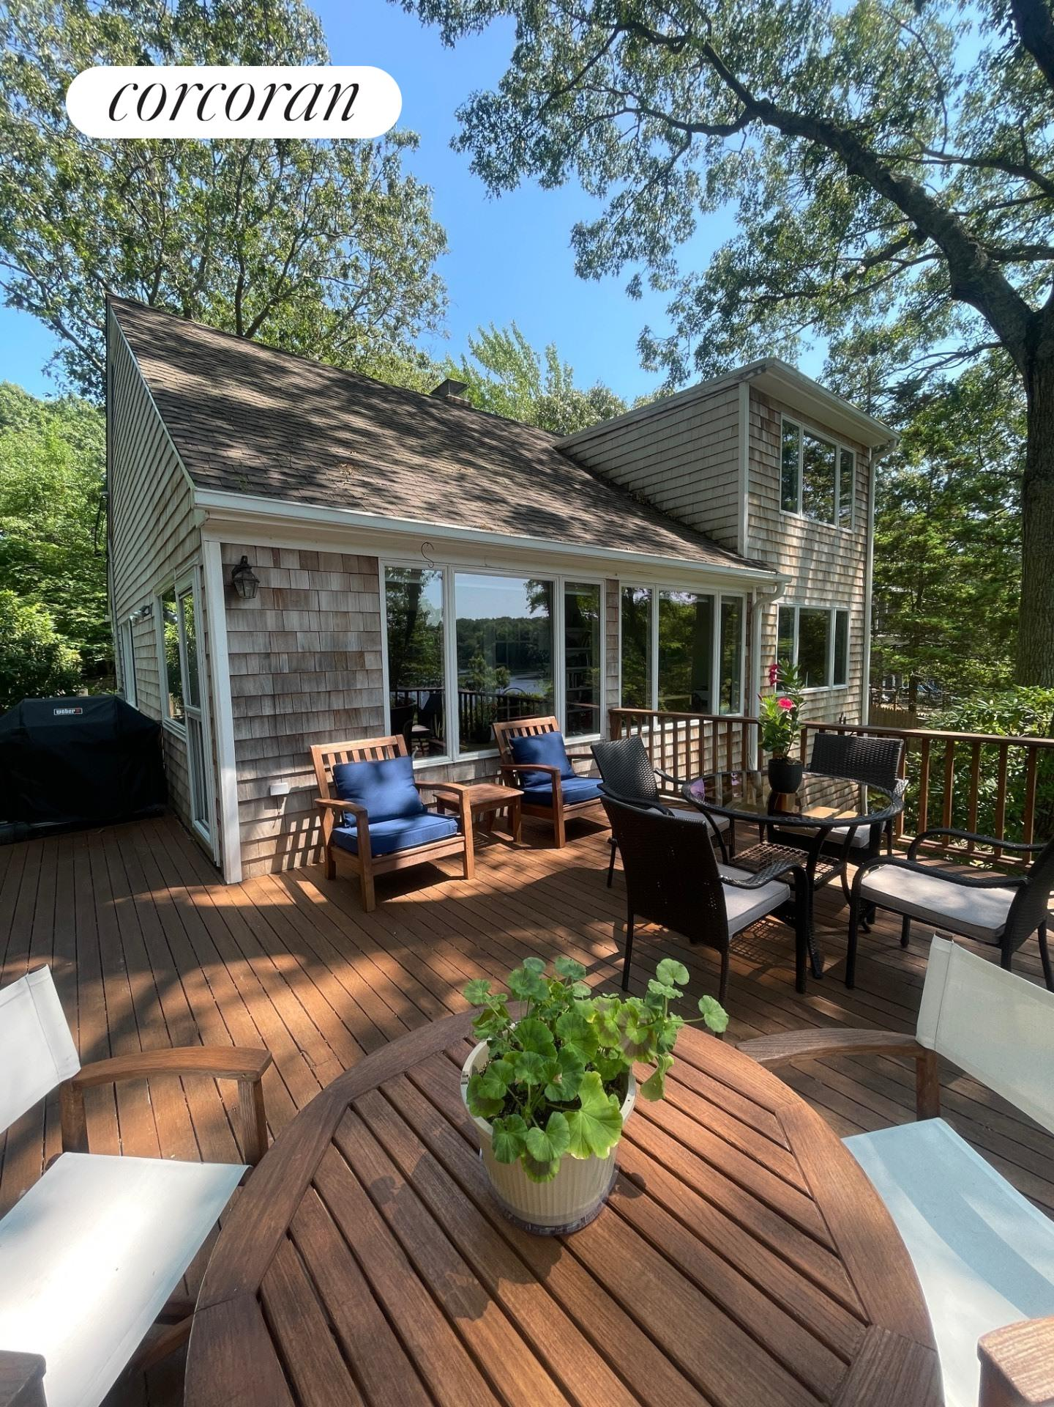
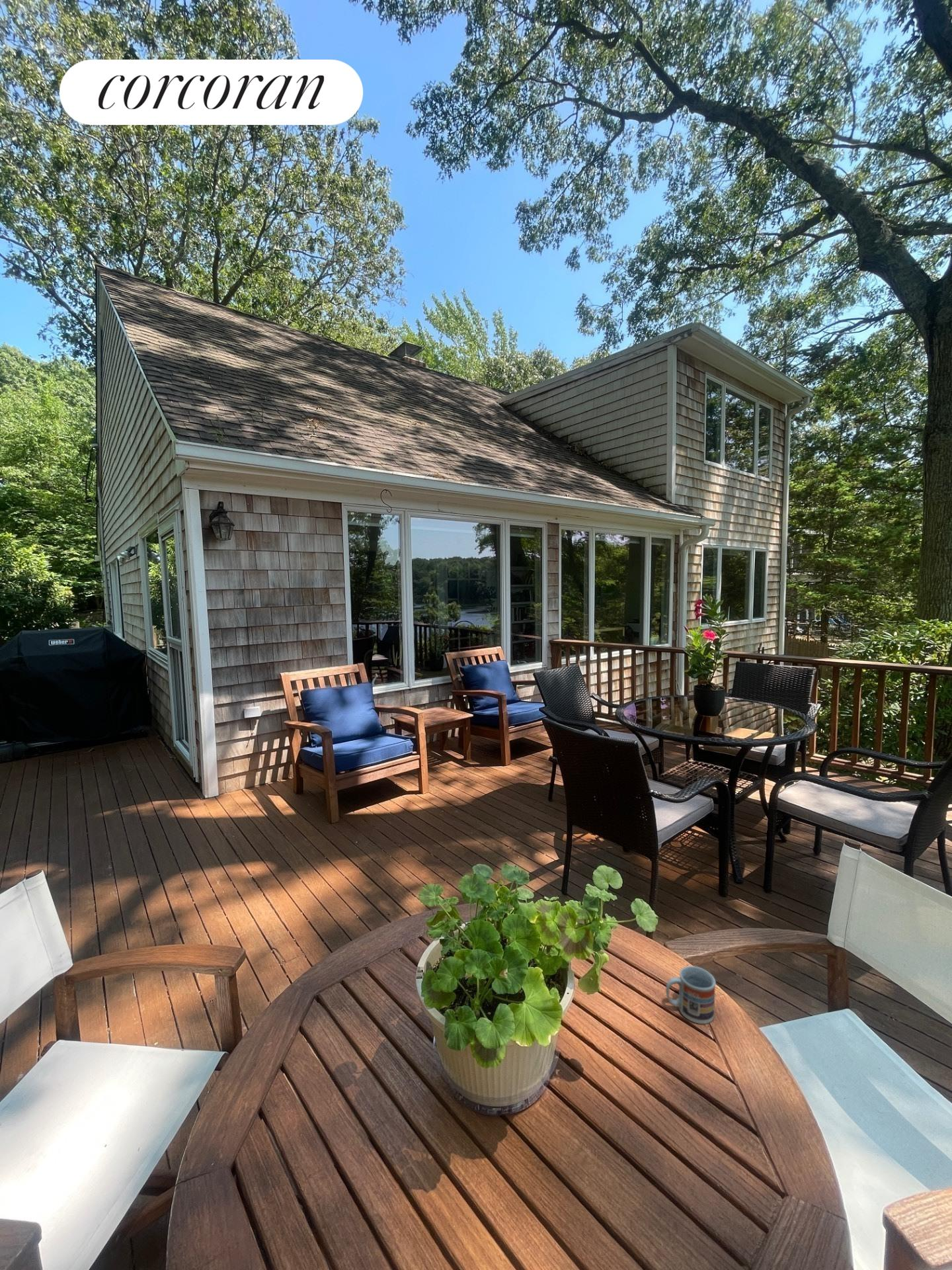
+ cup (690, 994)
